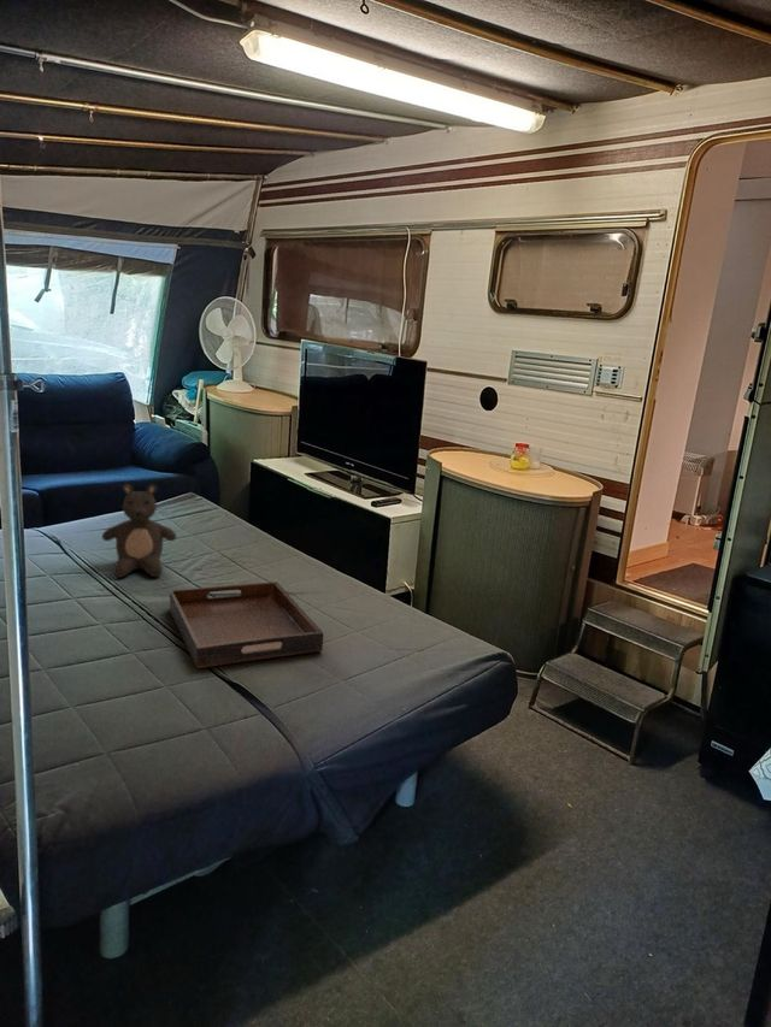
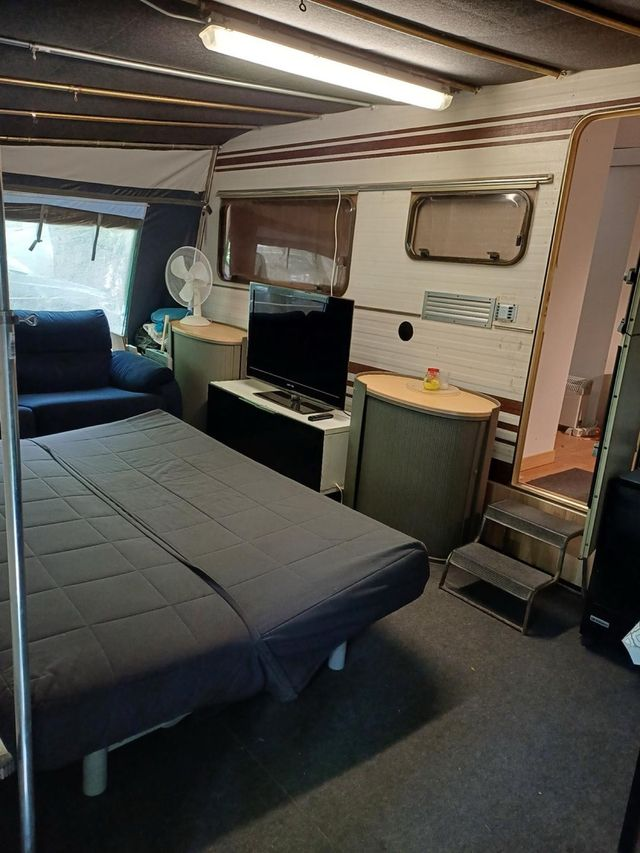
- serving tray (241, 619)
- teddy bear (139, 529)
